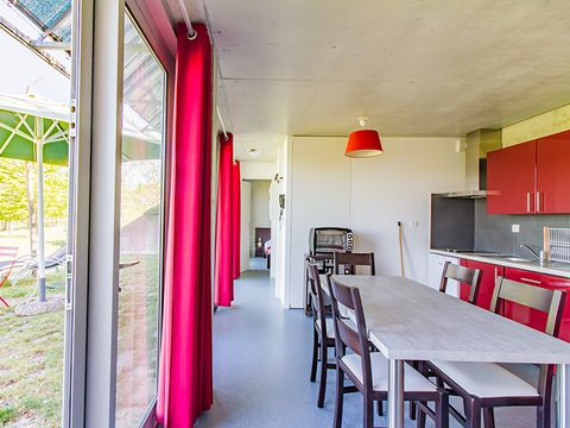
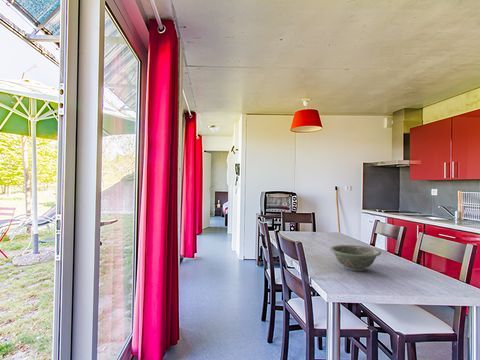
+ decorative bowl (354, 258)
